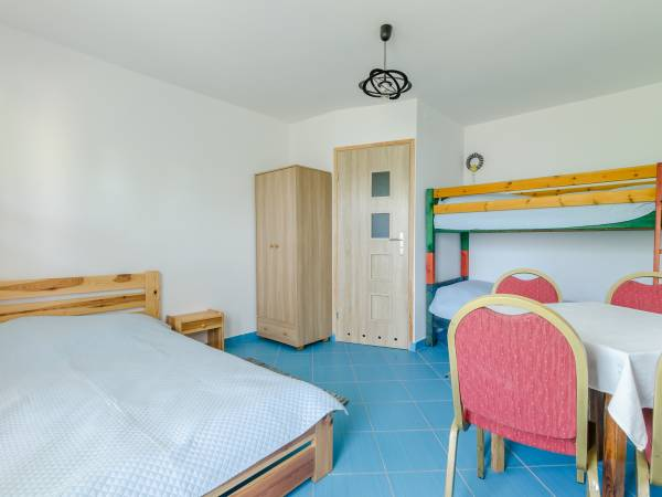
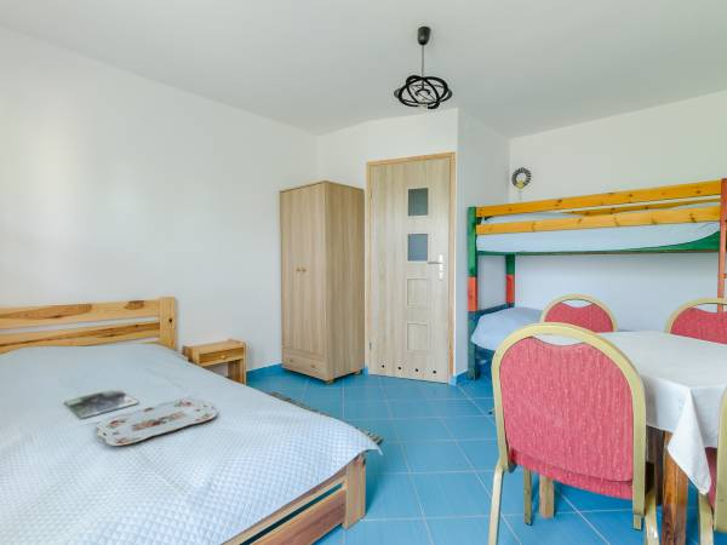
+ magazine (101, 402)
+ serving tray (159, 419)
